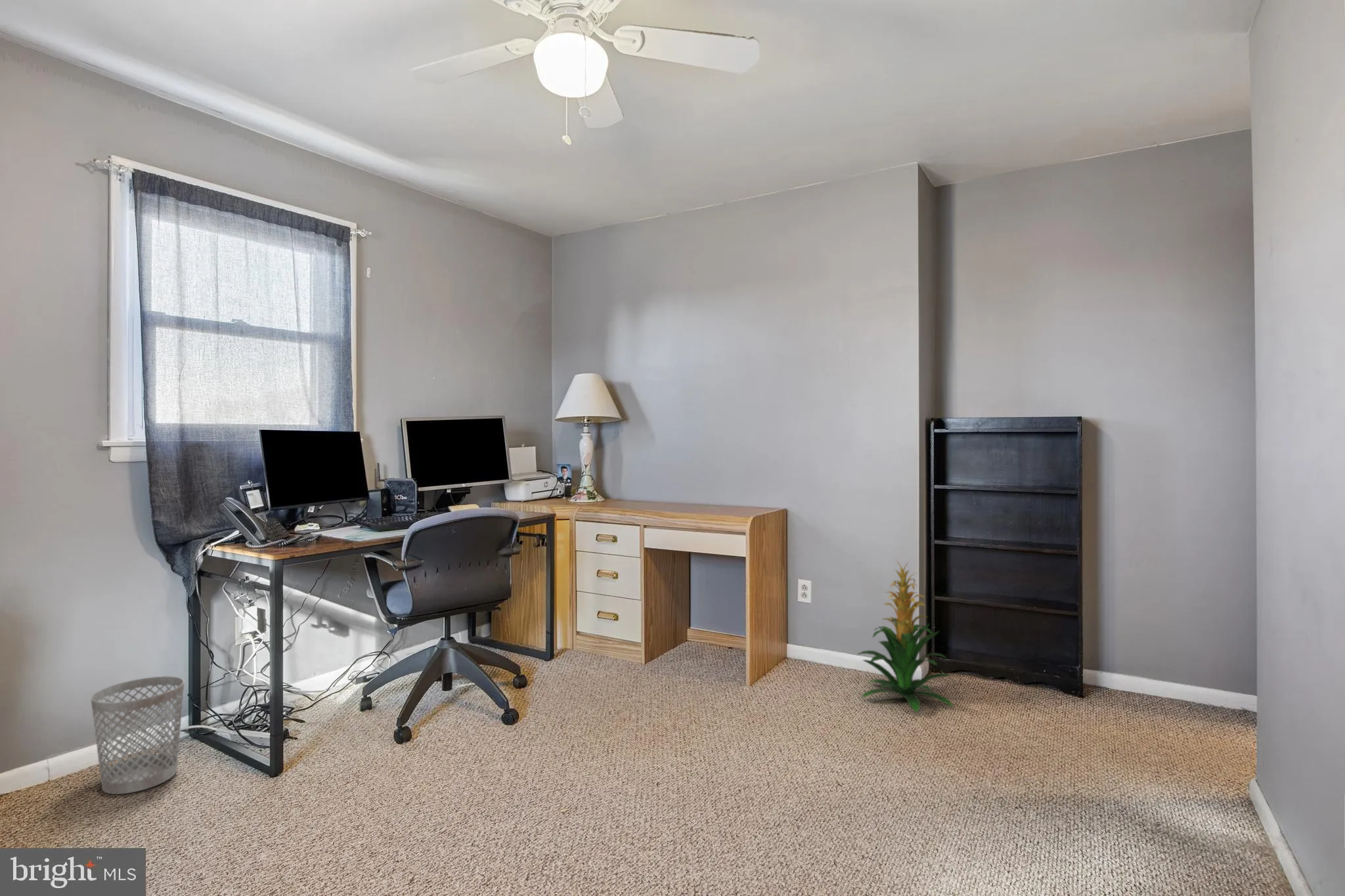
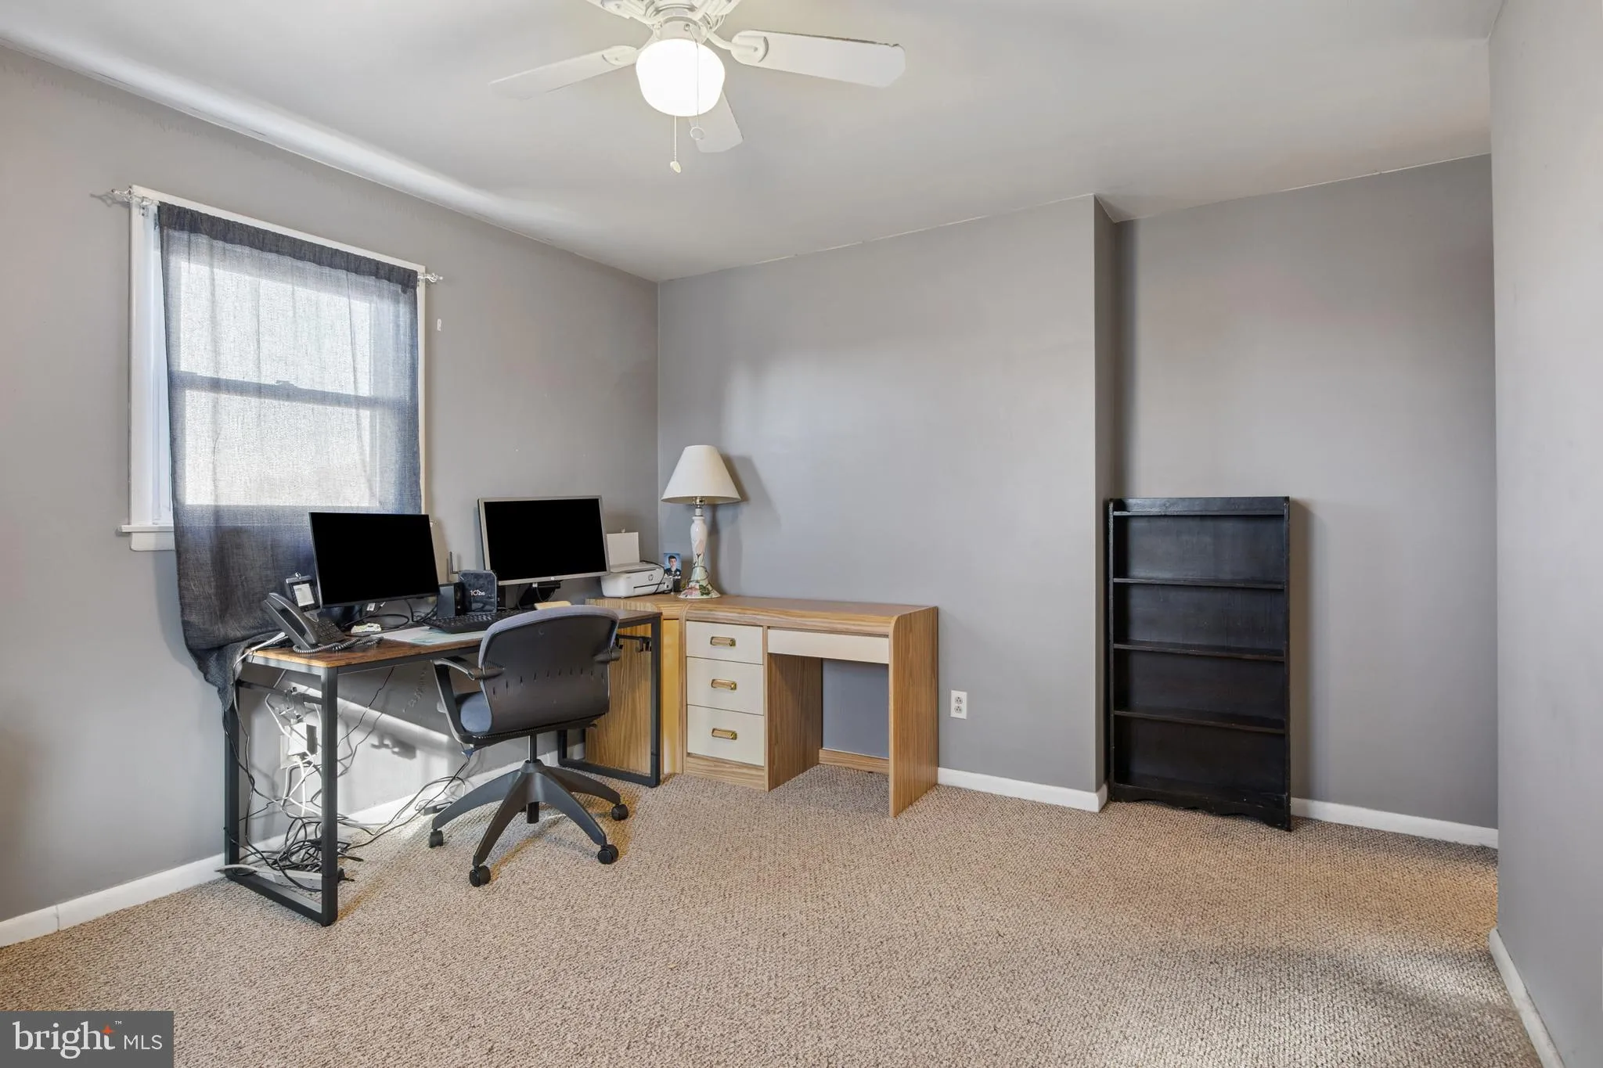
- wastebasket (140, 734)
- indoor plant (905, 629)
